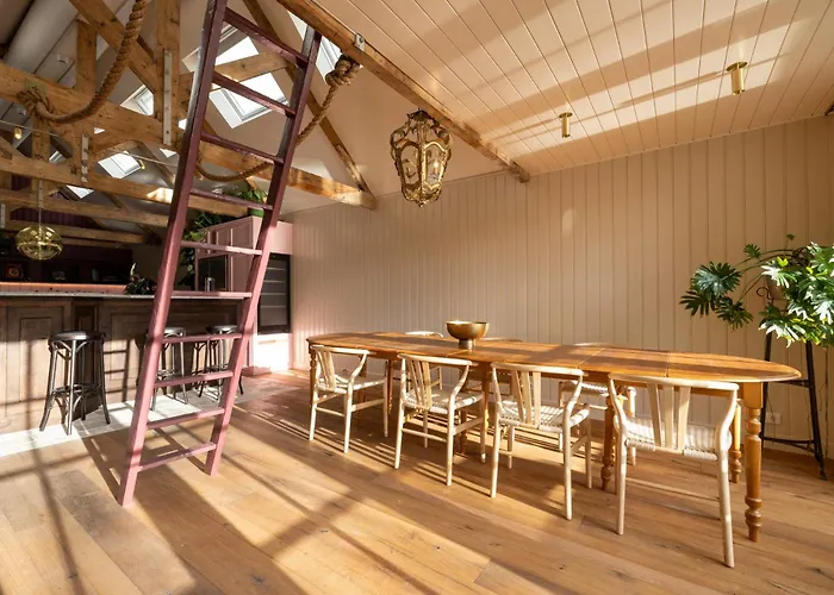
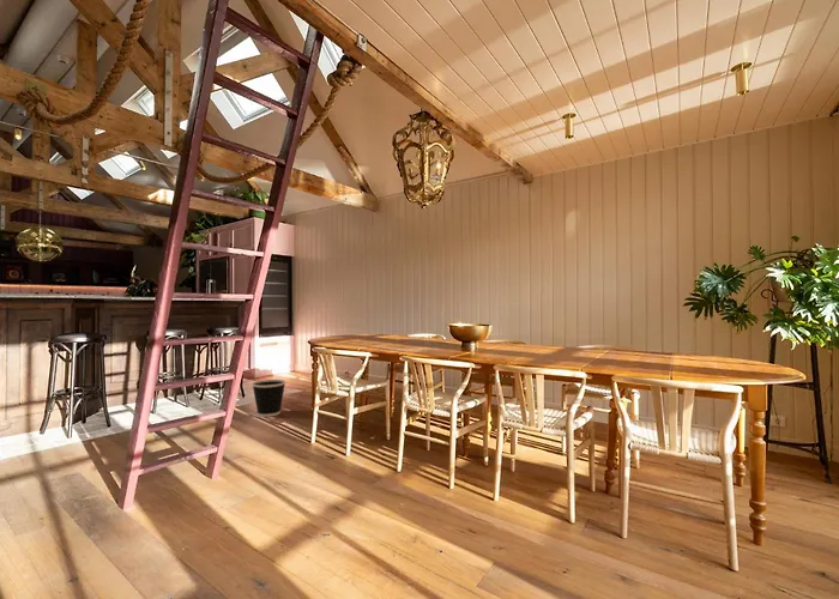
+ wastebasket (268, 398)
